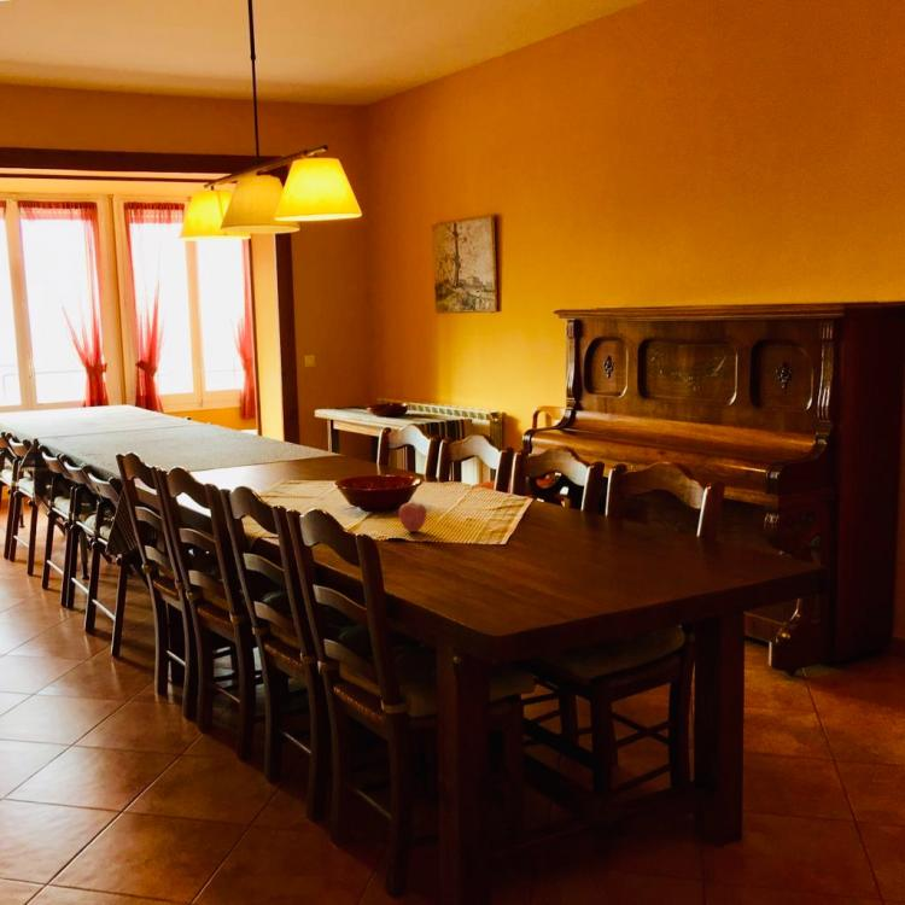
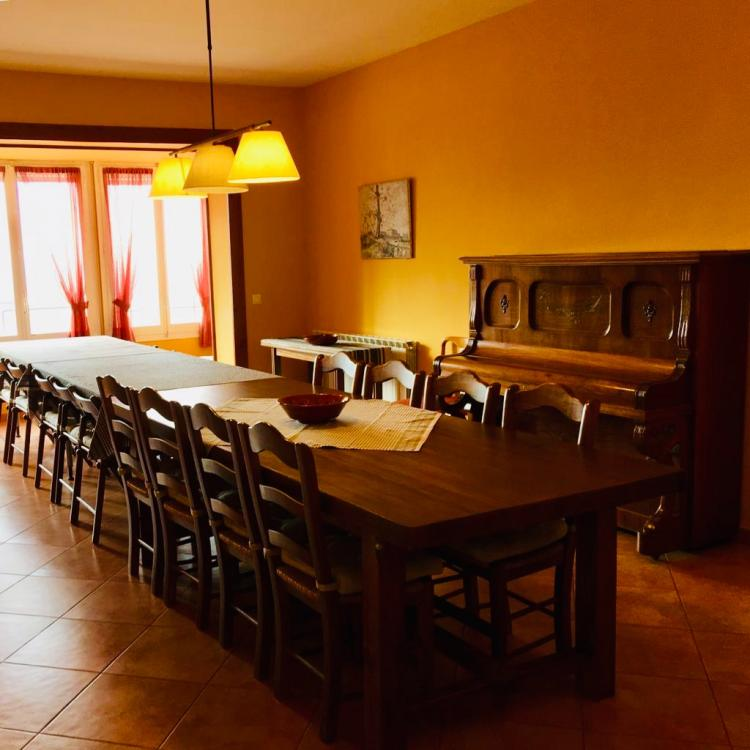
- fruit (413, 513)
